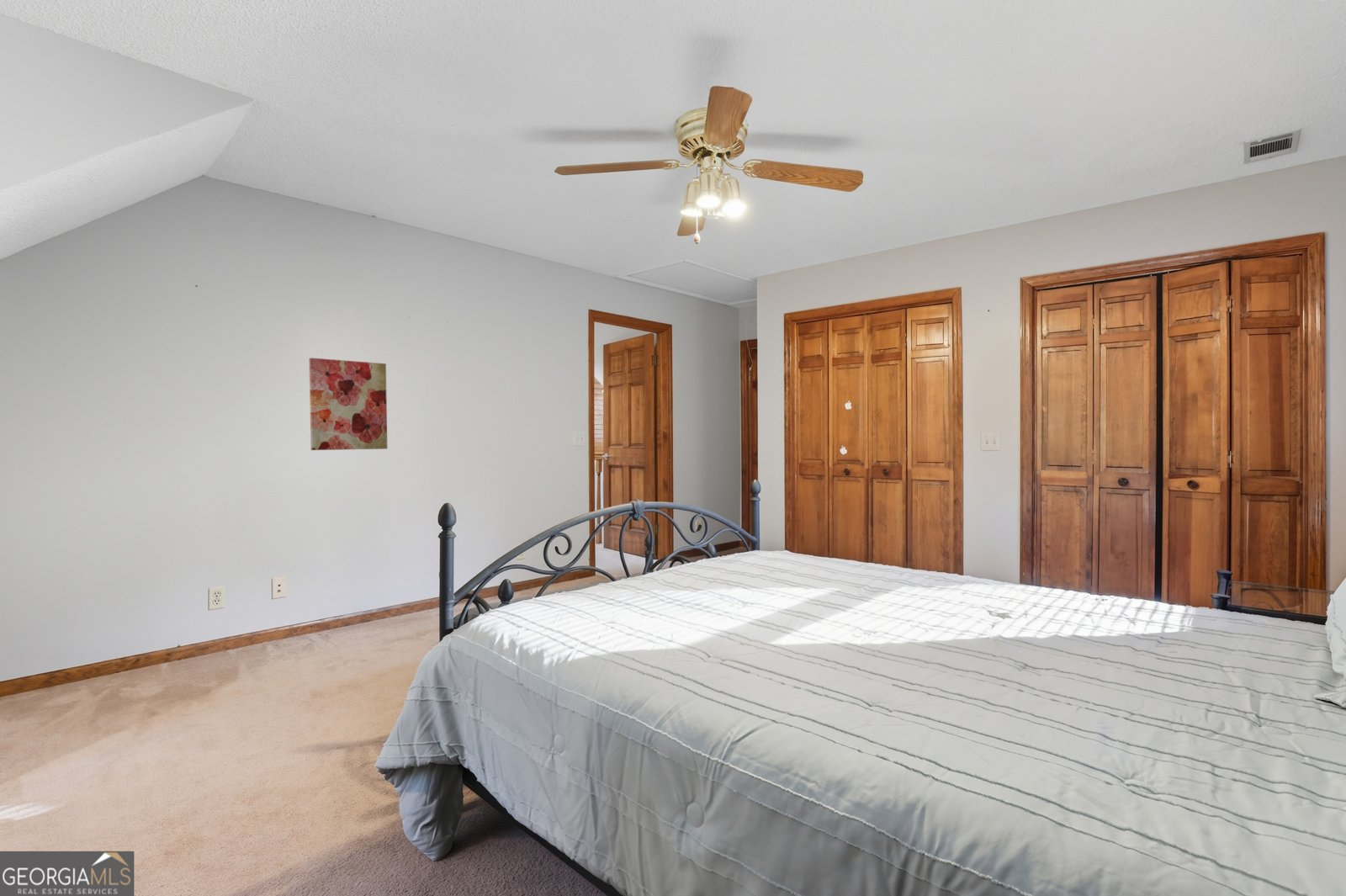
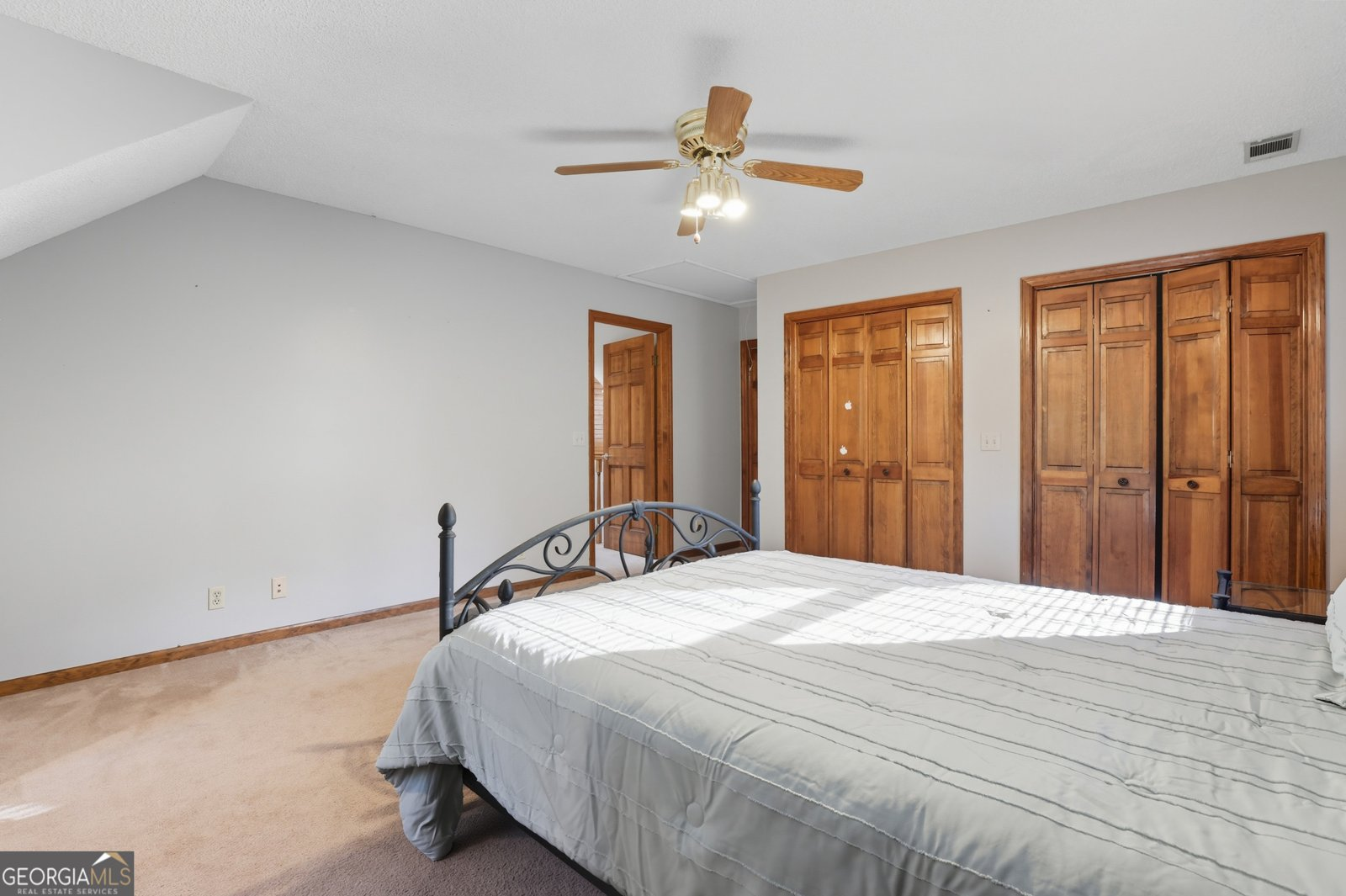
- wall art (349, 405)
